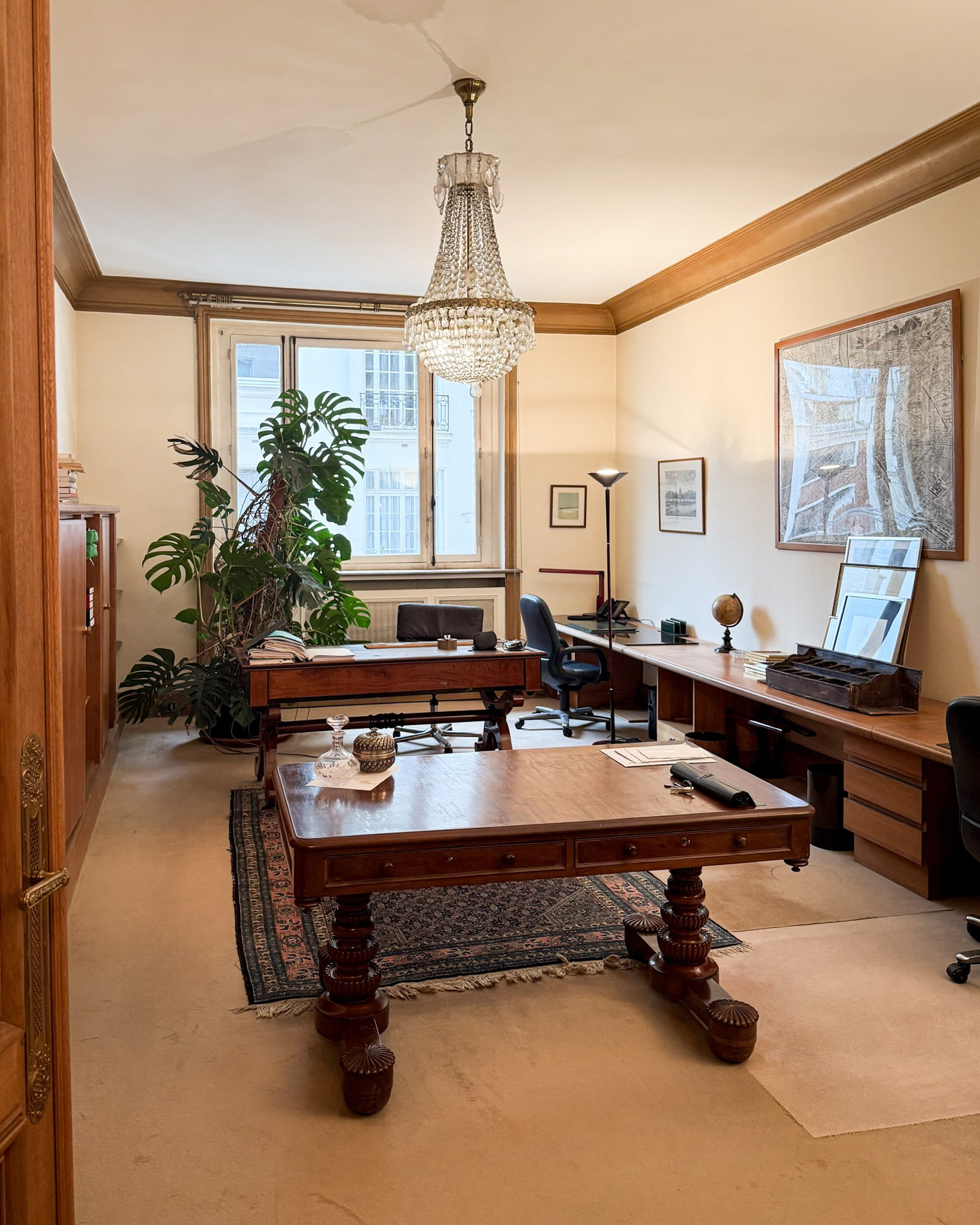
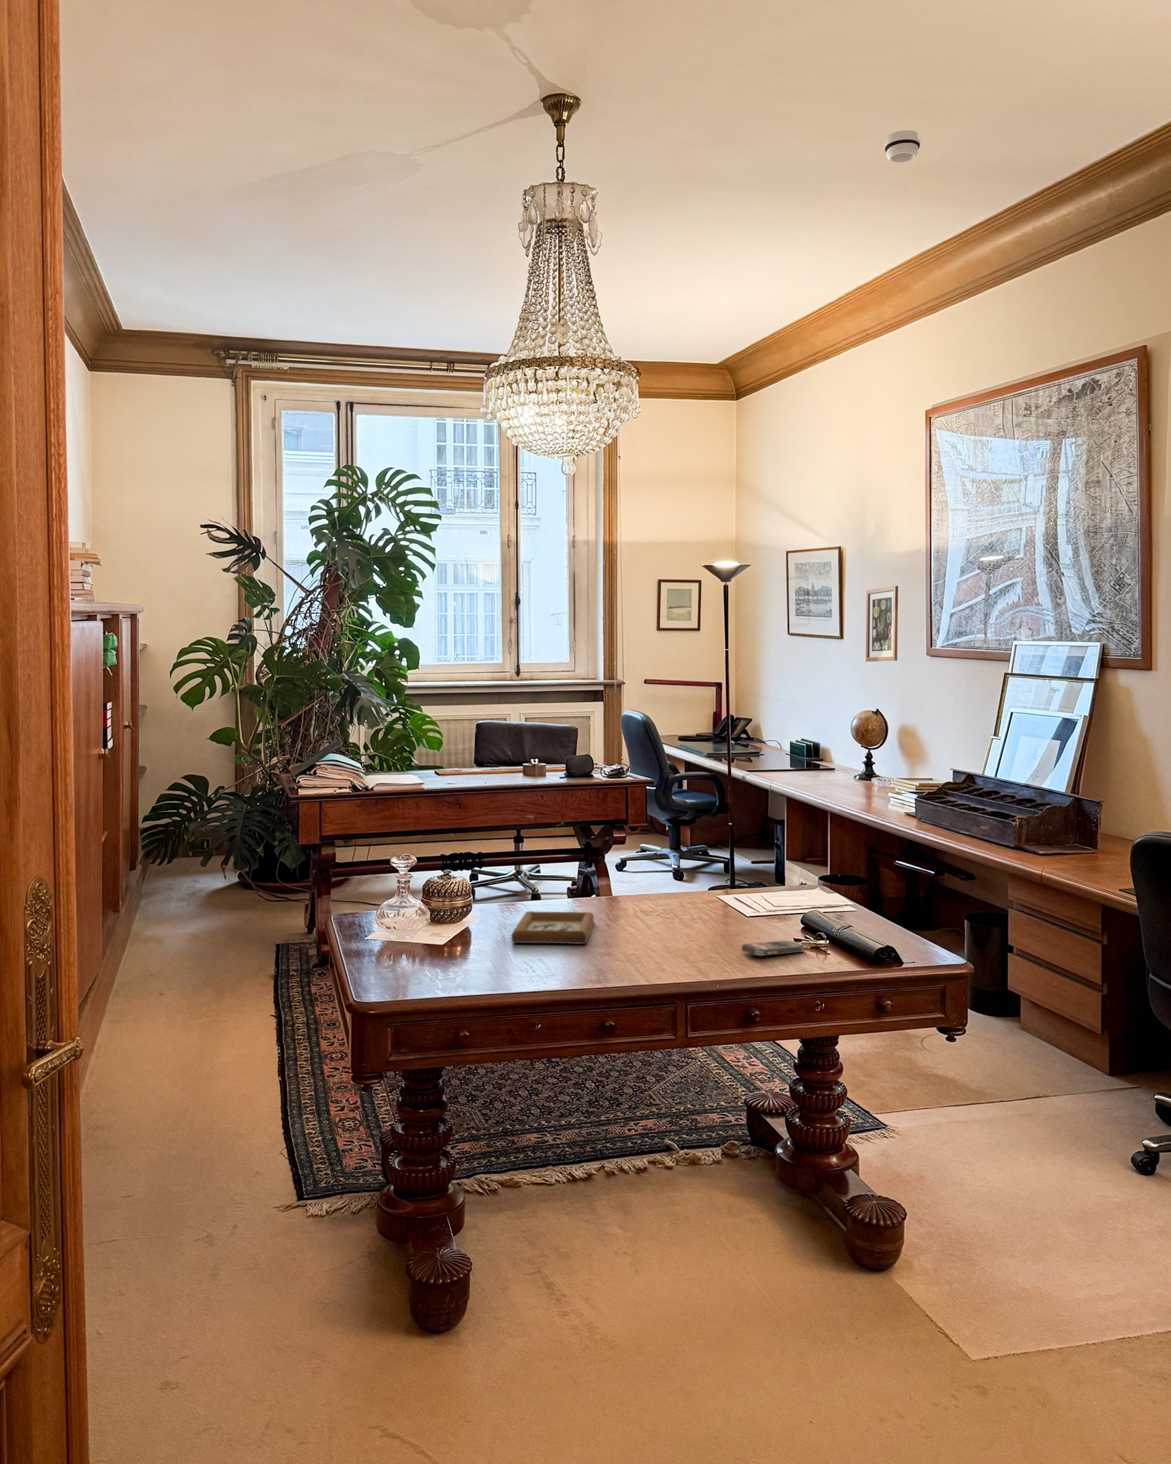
+ wall art (881, 624)
+ smartphone (773, 948)
+ smoke detector (902, 147)
+ picture frame (554, 926)
